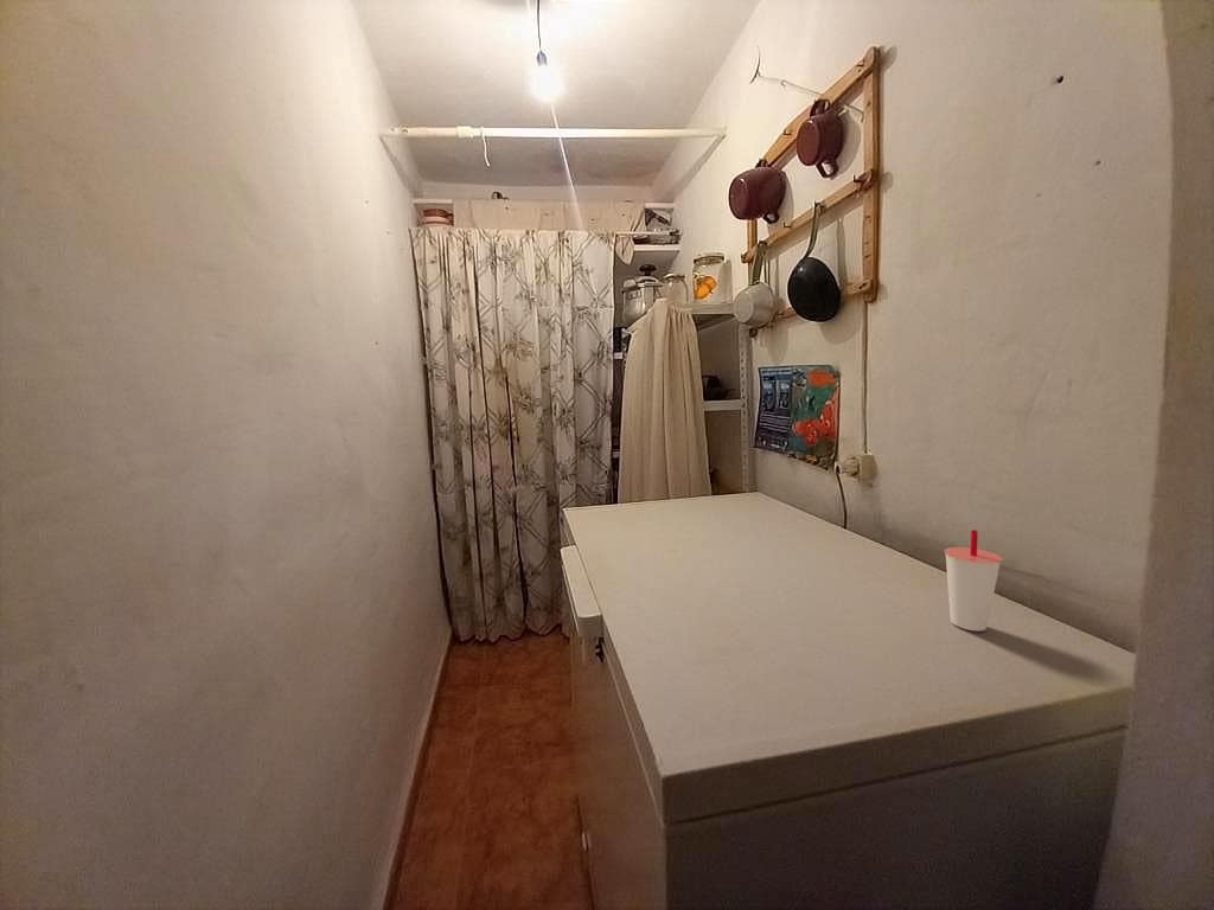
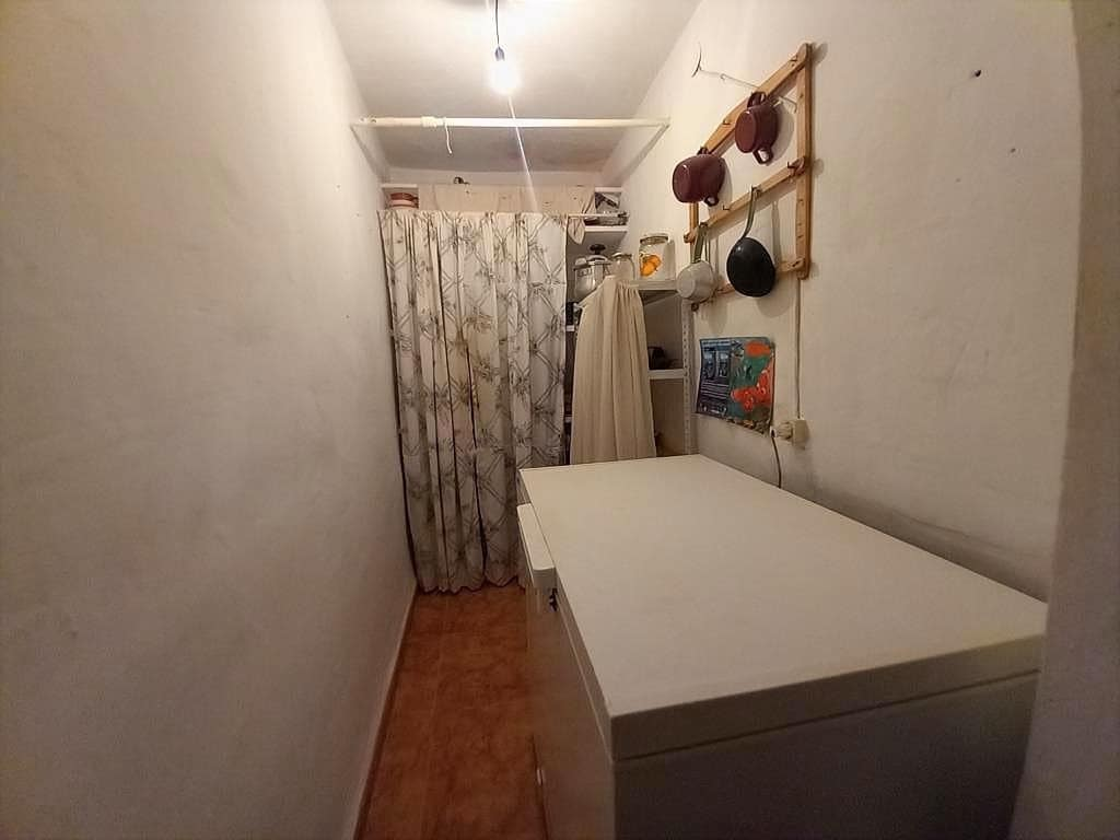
- cup (970, 577)
